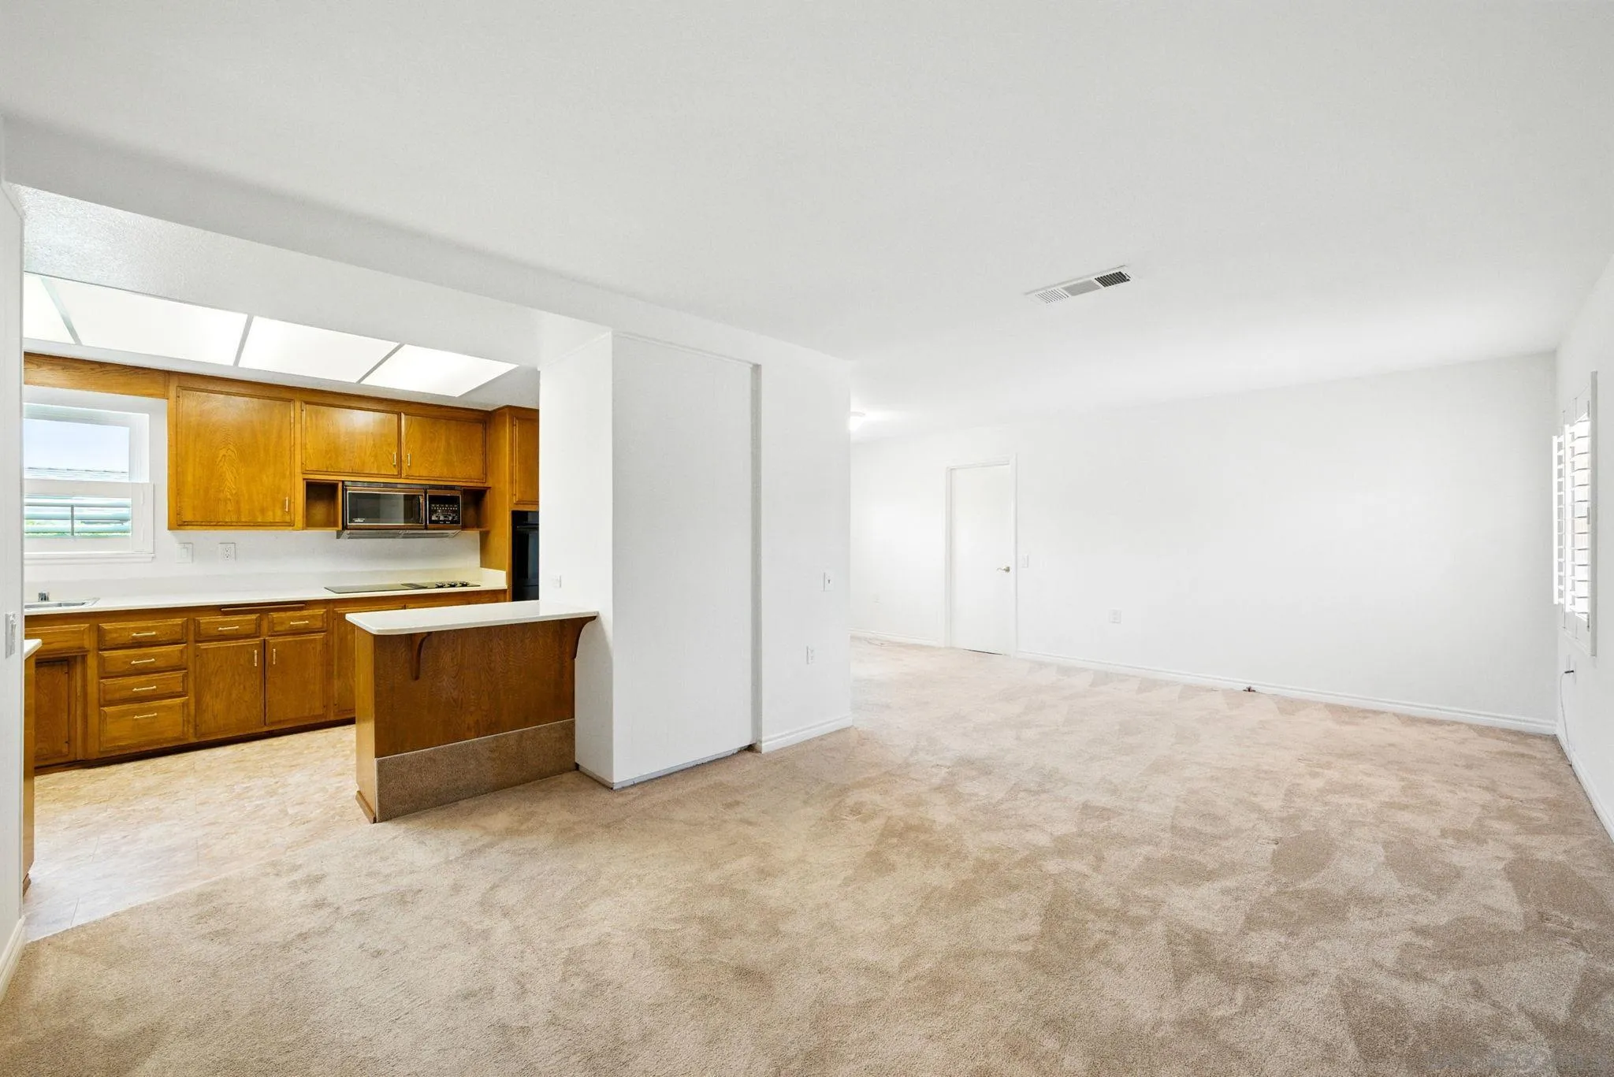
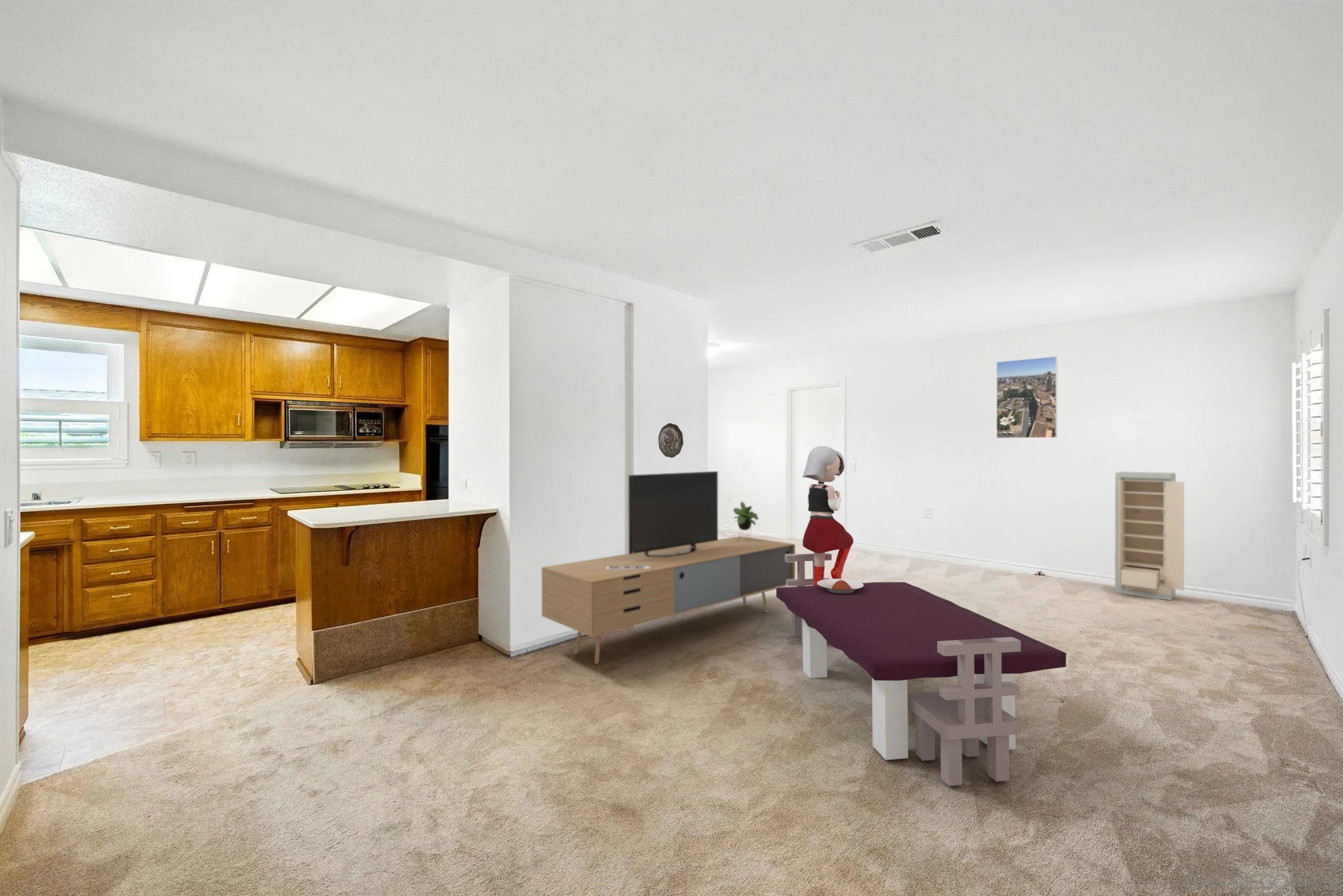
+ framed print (1026, 399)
+ storage cabinet (1150, 534)
+ decorative plate (670, 440)
+ dining table (905, 582)
+ media console (679, 551)
